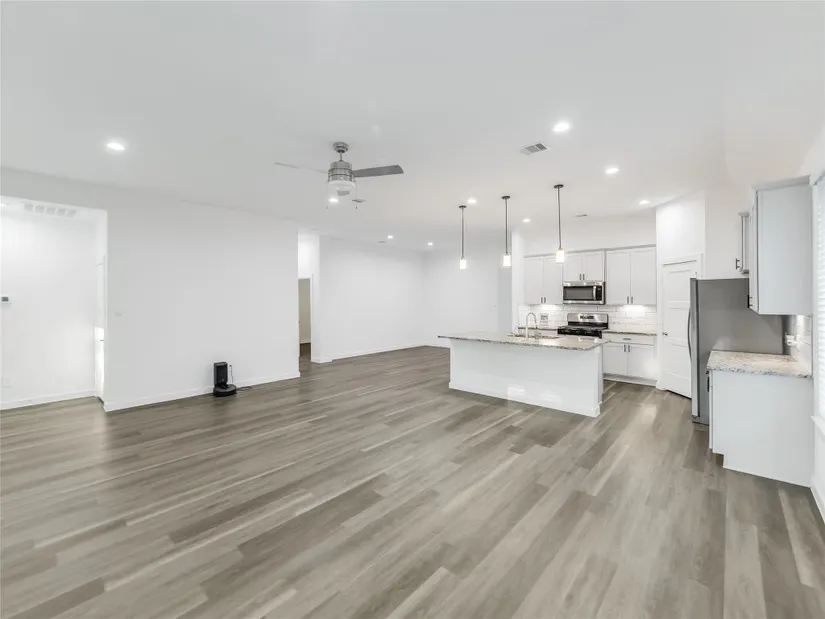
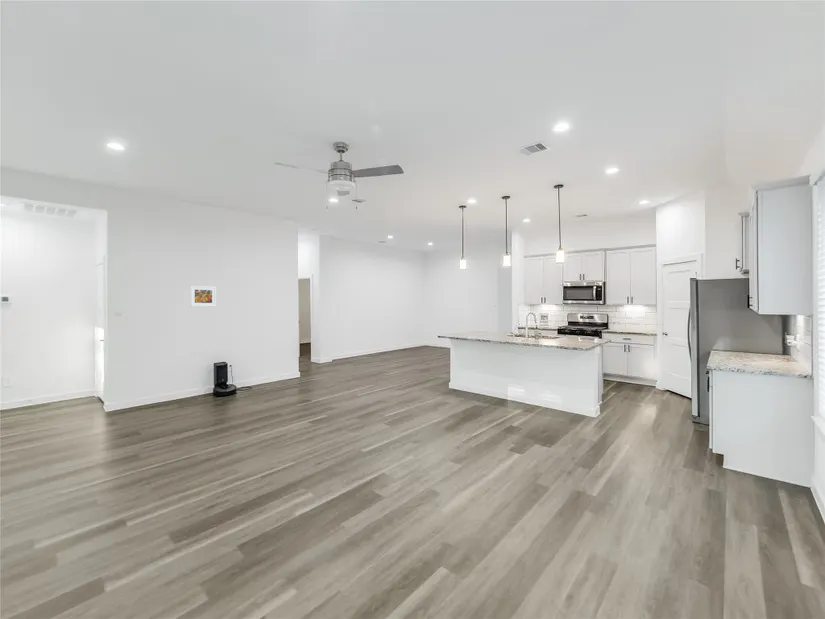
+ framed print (203, 296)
